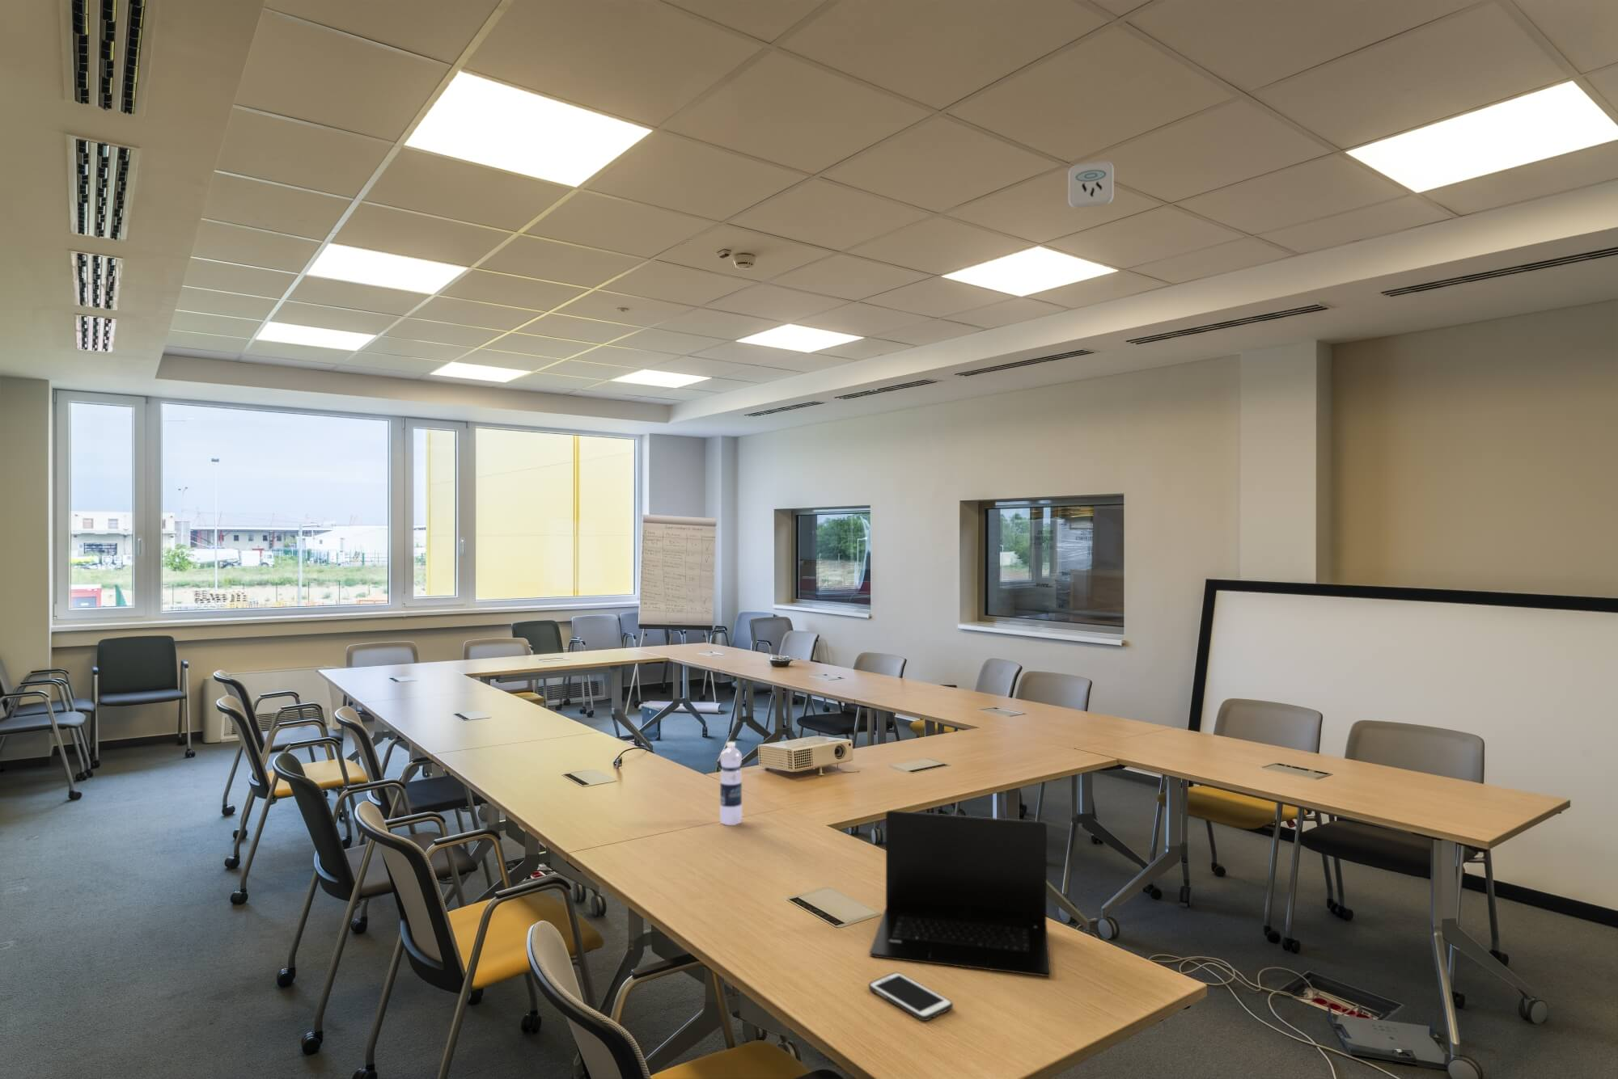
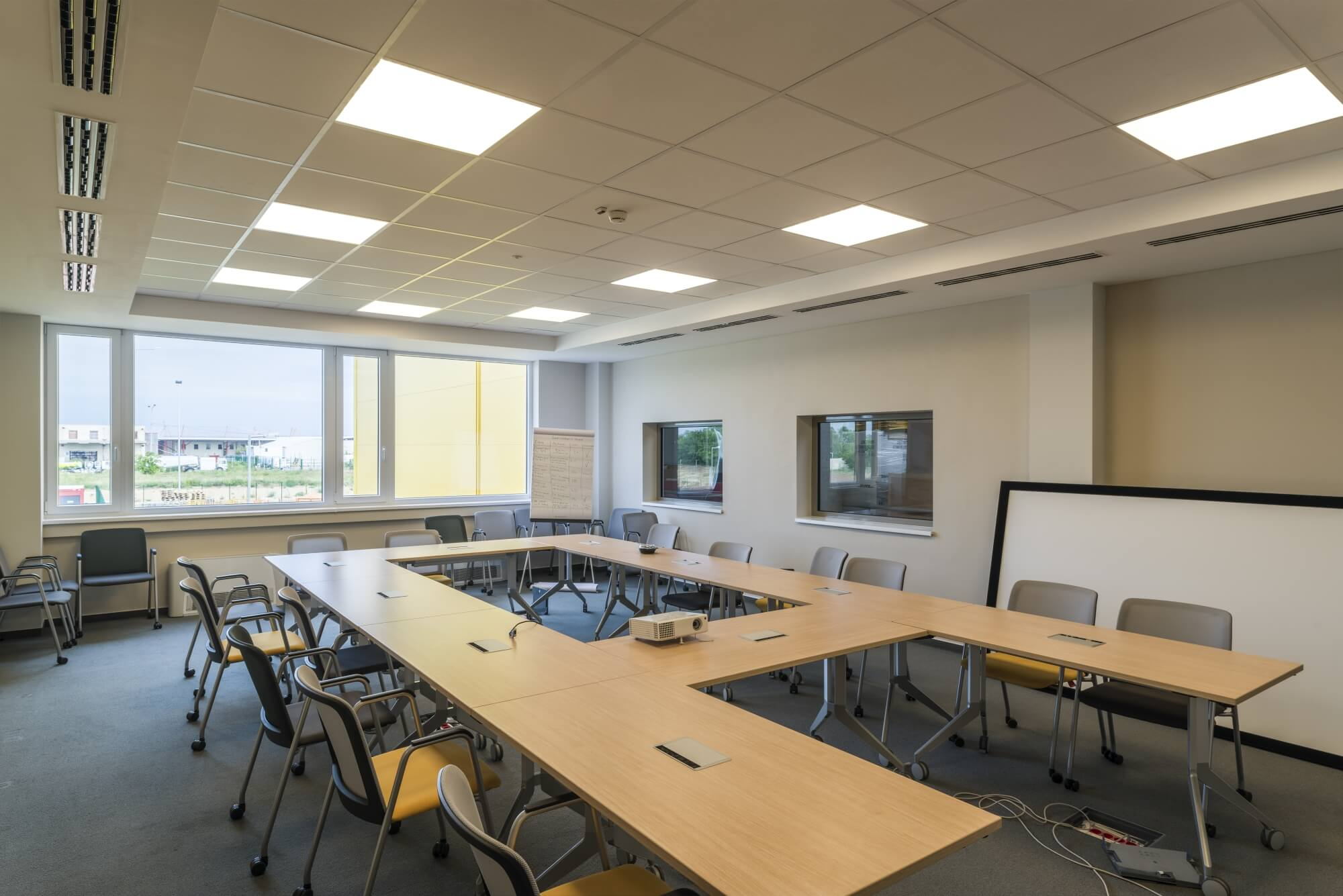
- water bottle (730, 783)
- cell phone (910, 995)
- smoke detector (1090, 184)
- laptop (961, 888)
